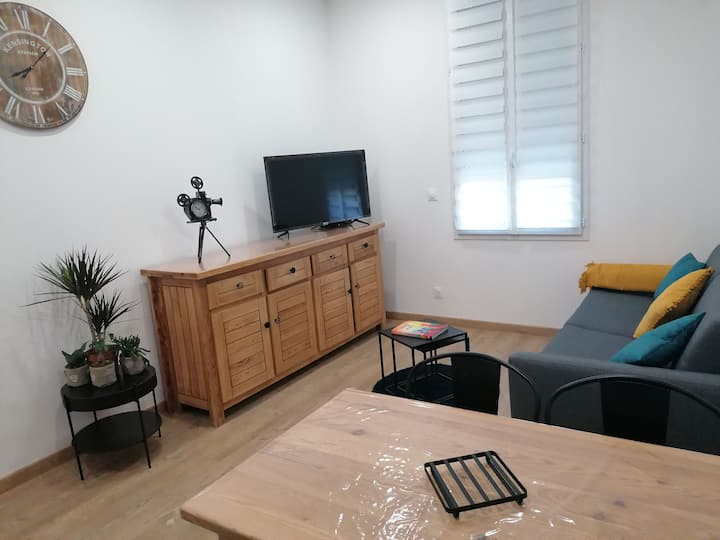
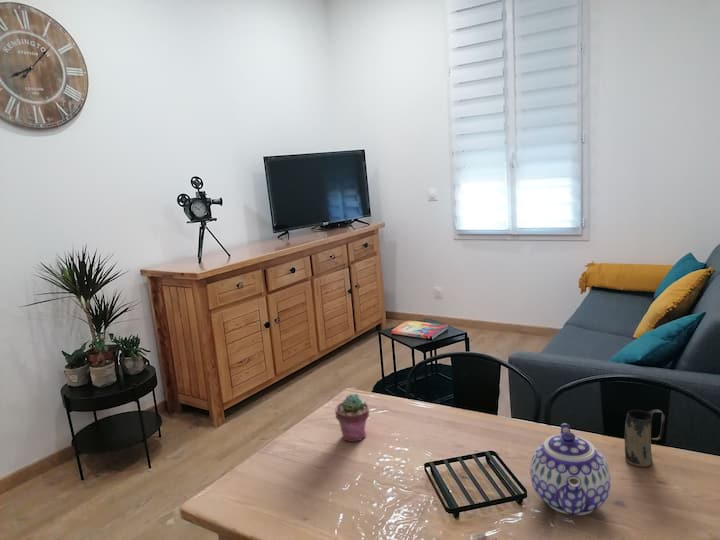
+ teapot (569, 467)
+ mug (644, 435)
+ potted succulent (352, 416)
